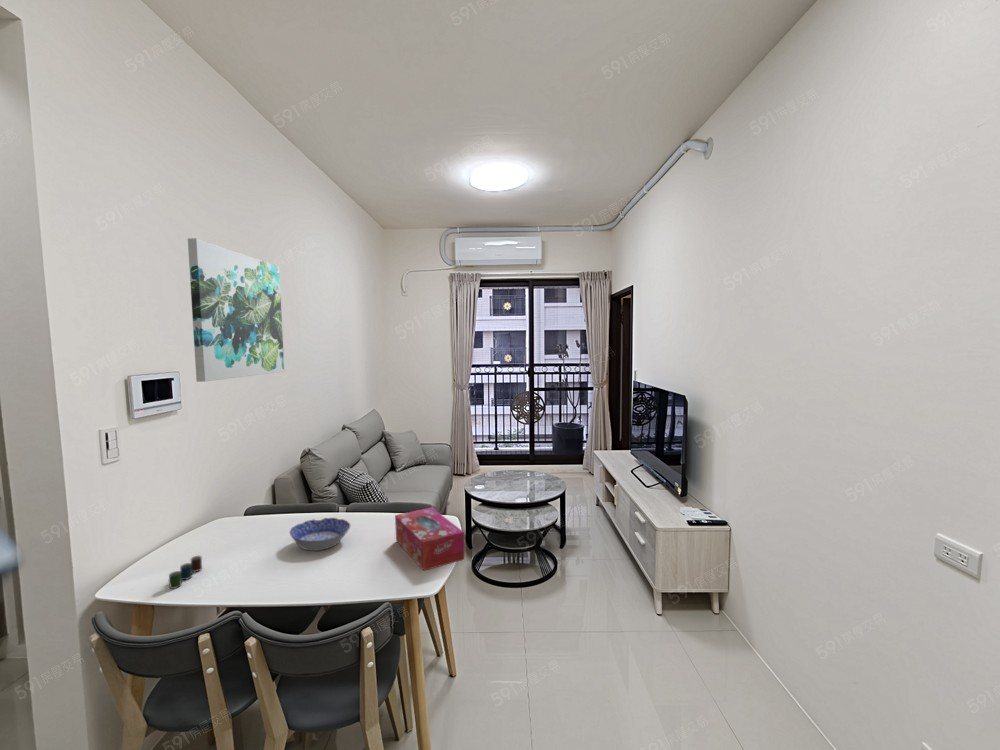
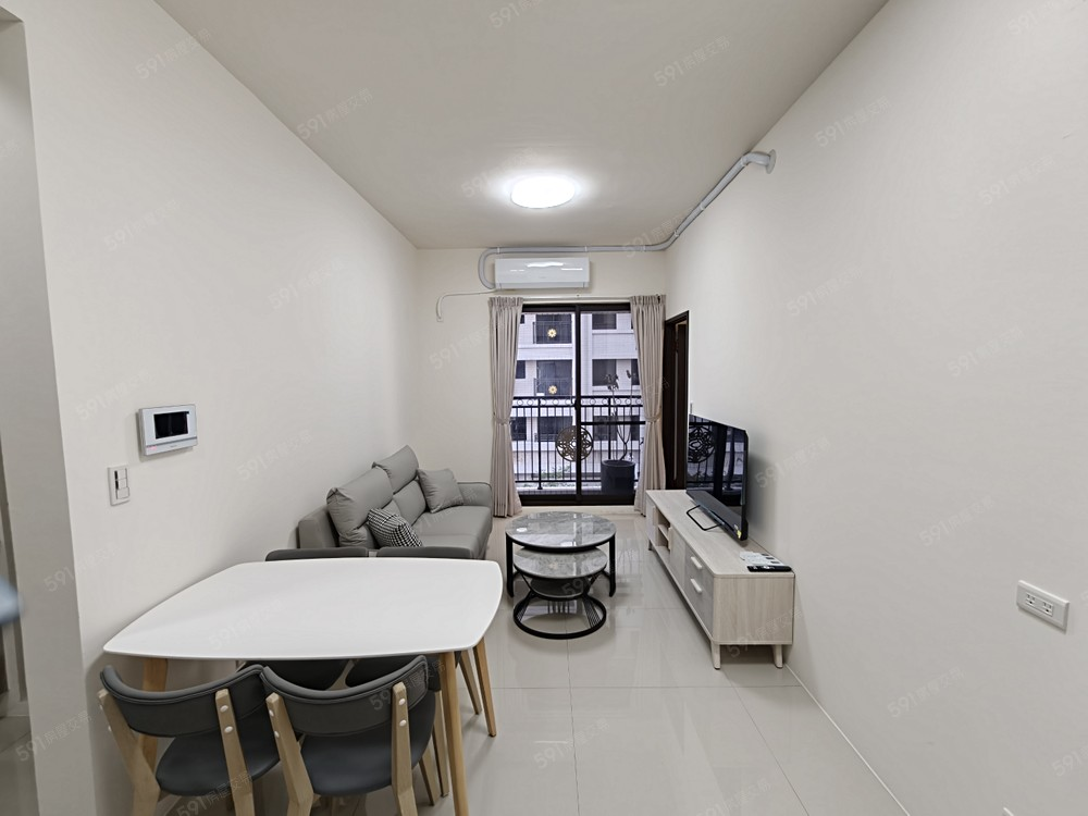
- tissue box (428, 536)
- wall art (243, 315)
- cup (184, 568)
- bowl (321, 535)
